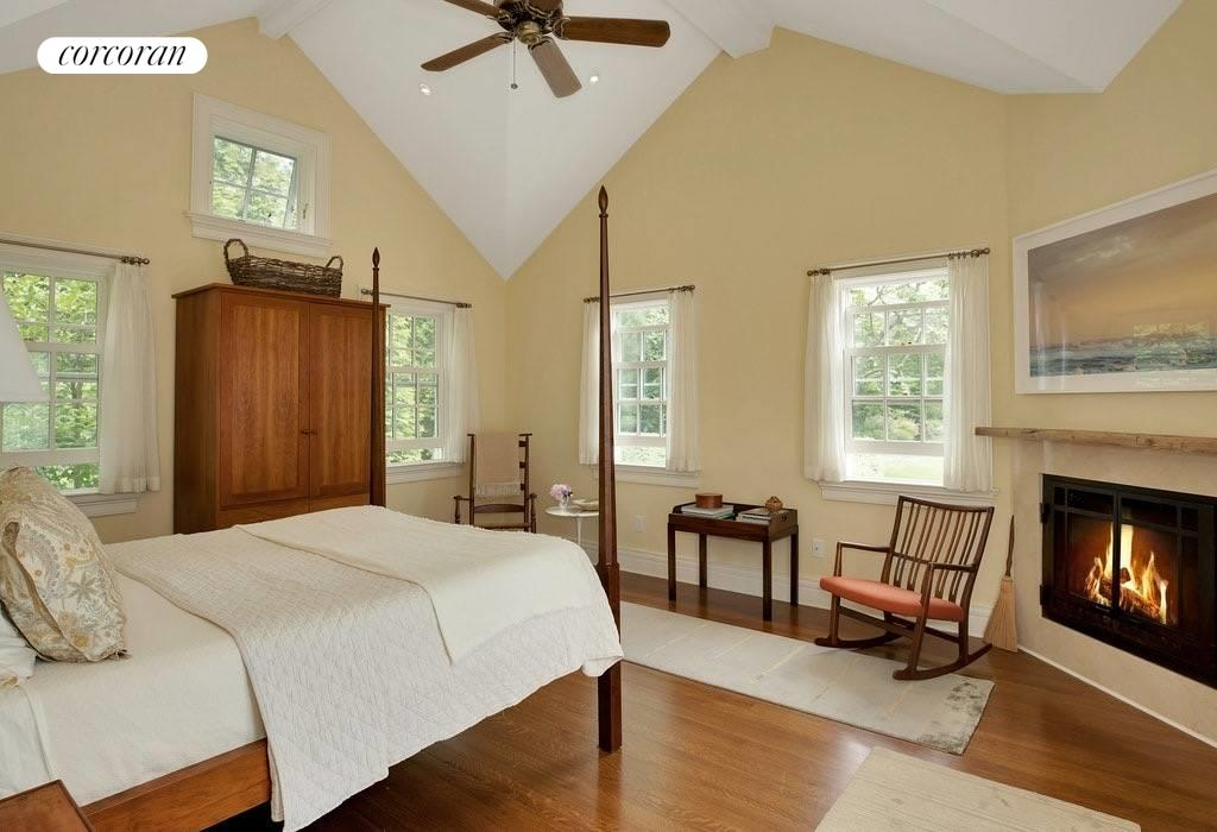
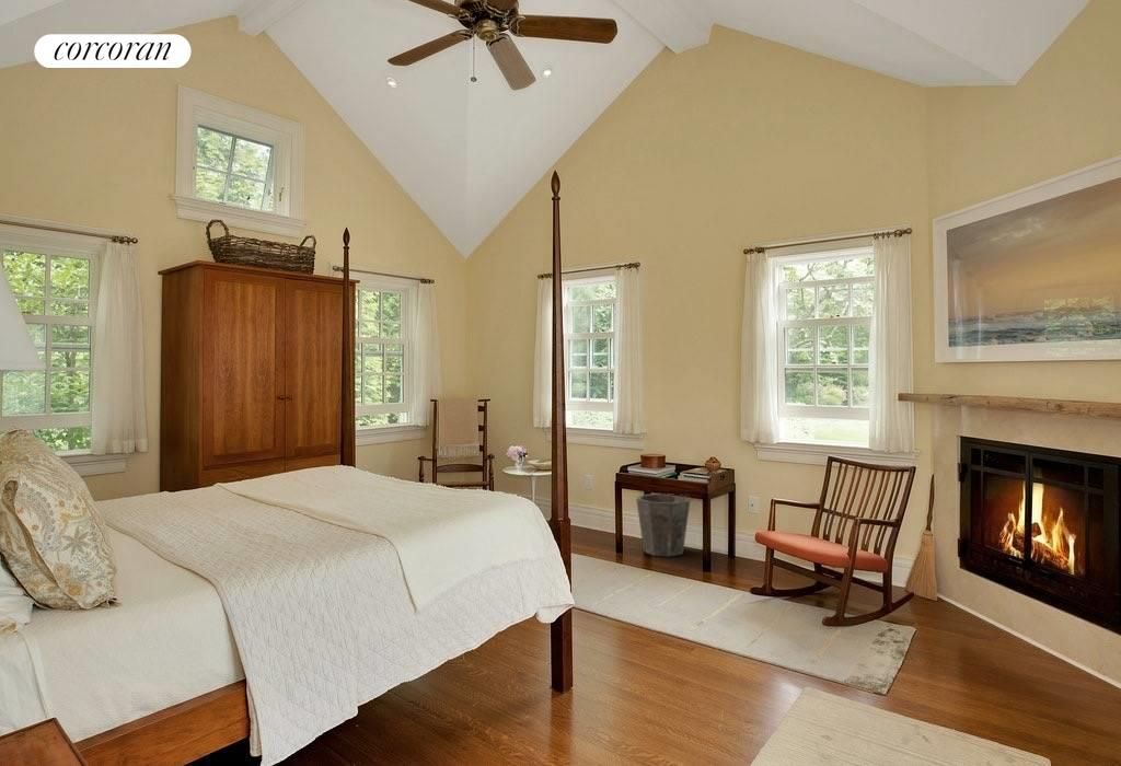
+ waste bin (663, 524)
